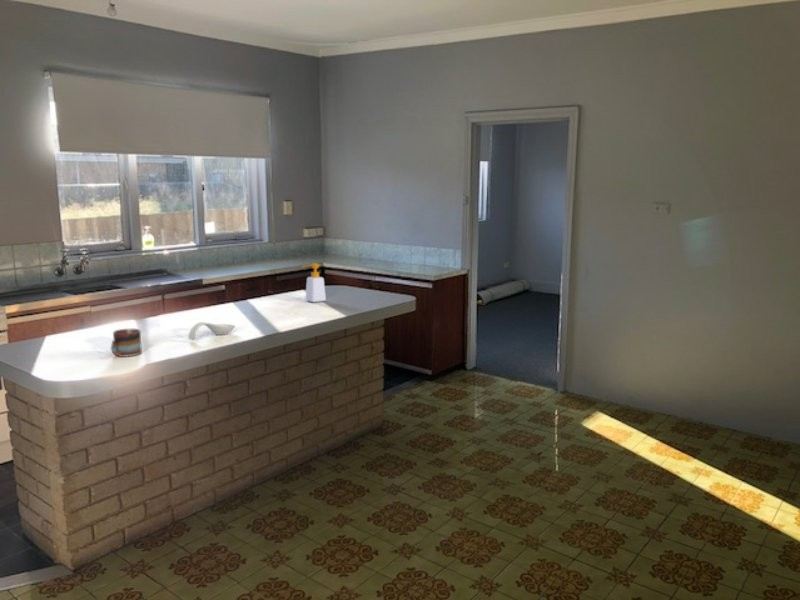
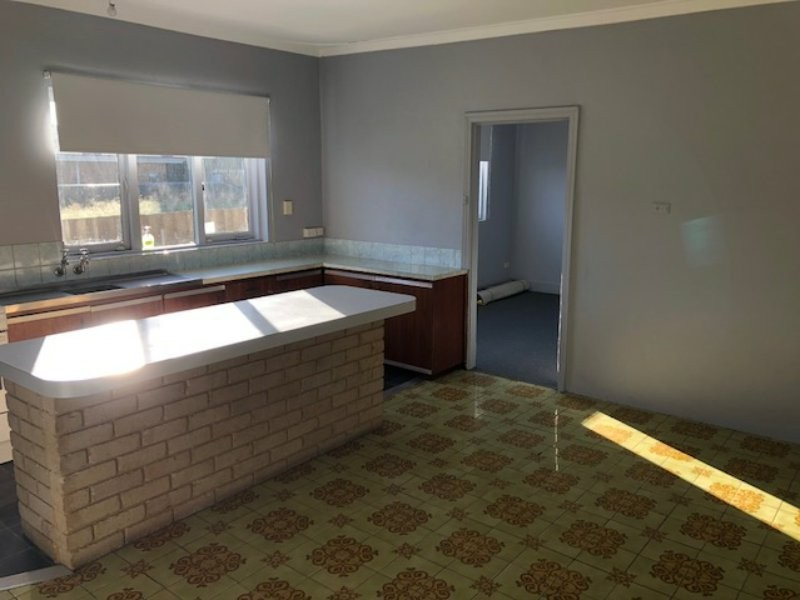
- mug (125, 342)
- soap bottle (312, 282)
- spoon rest (212, 328)
